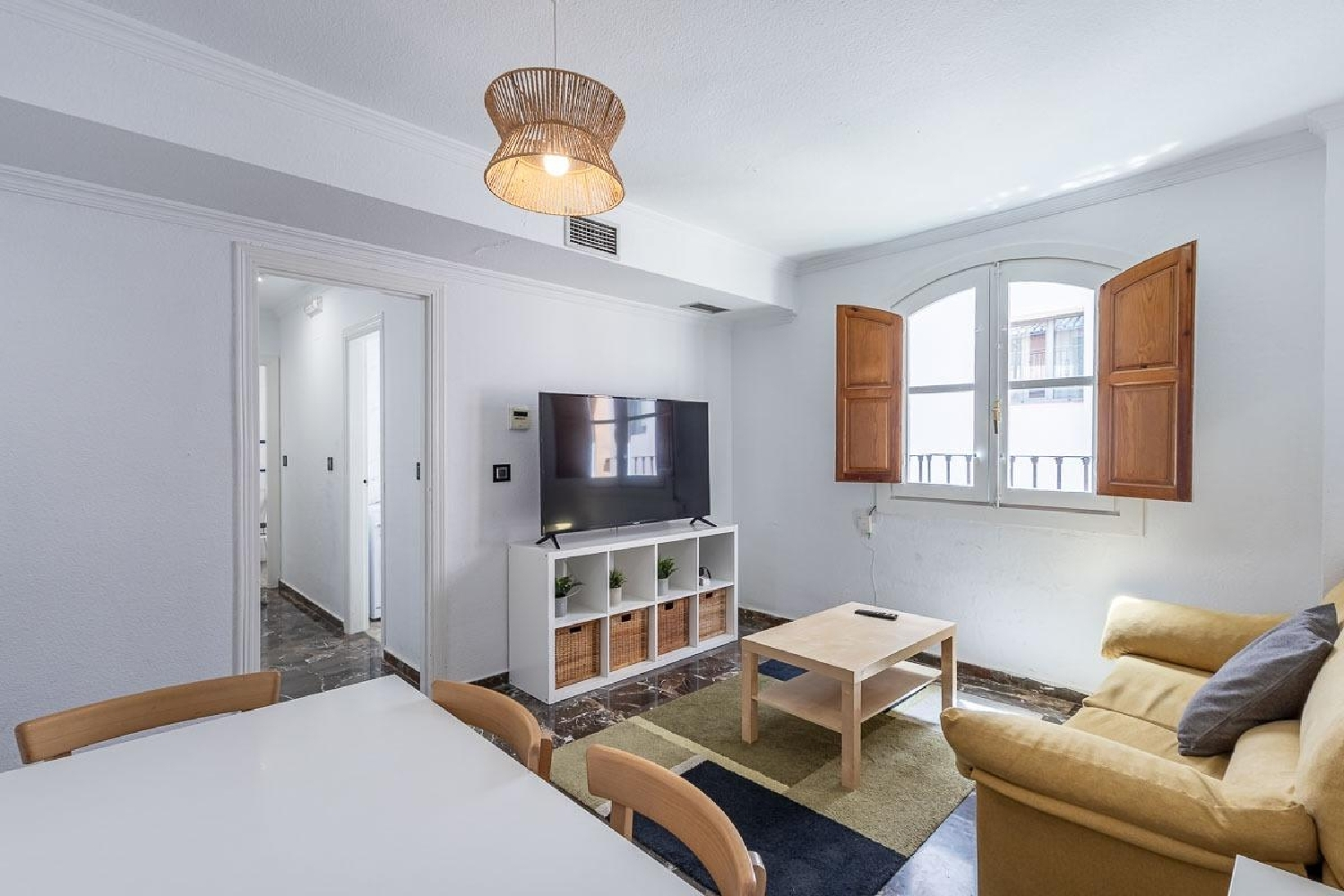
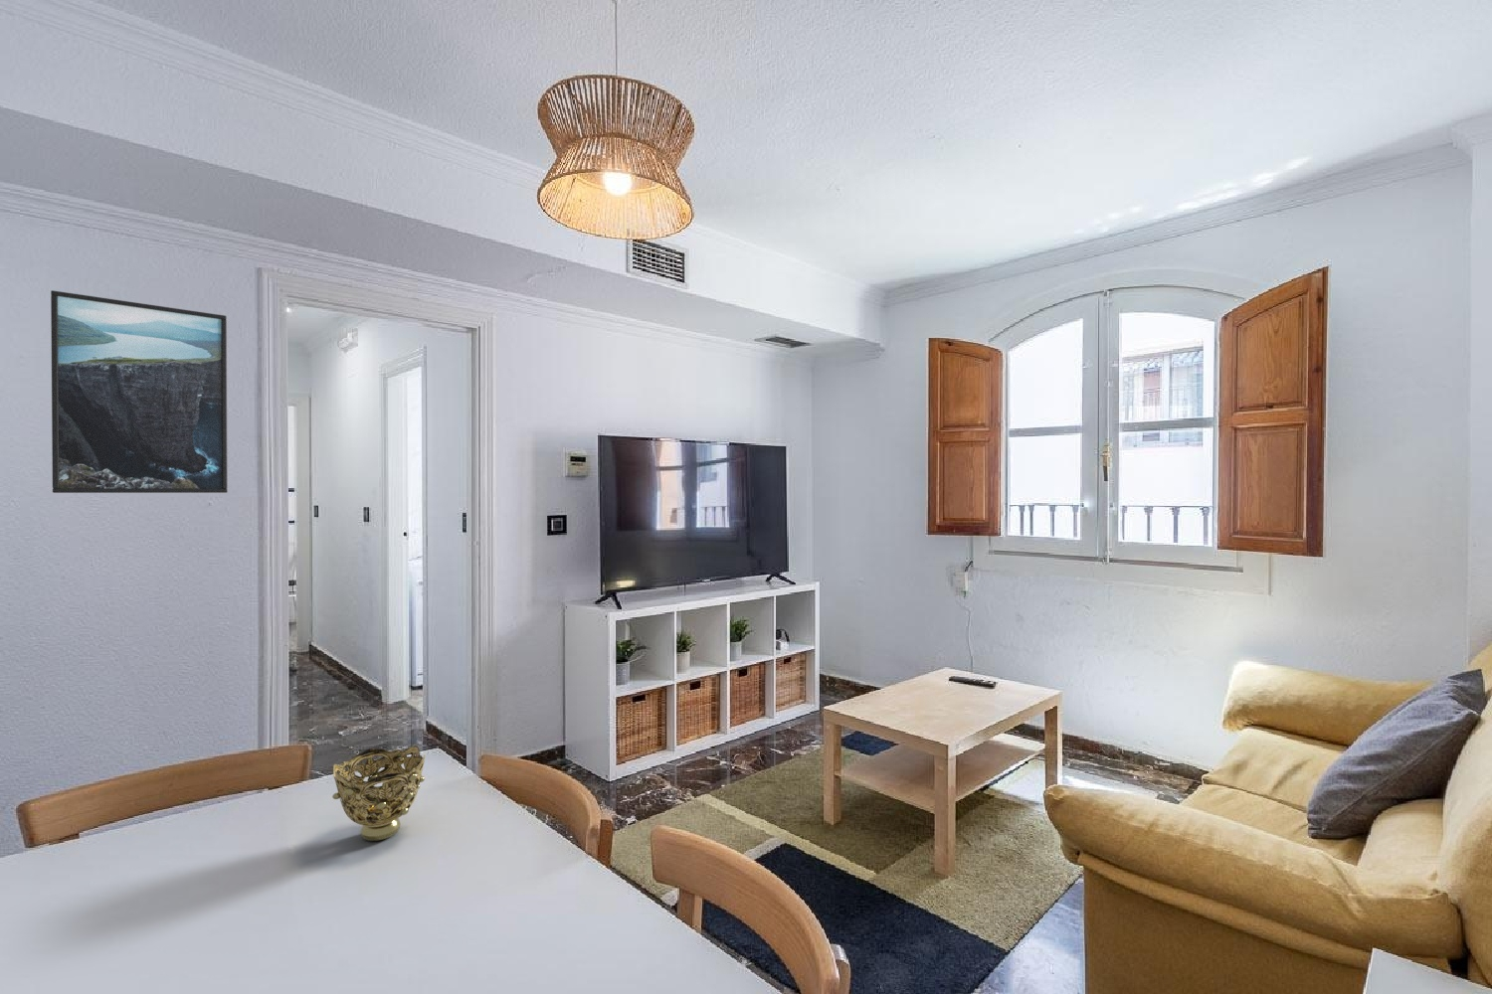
+ decorative bowl (380, 797)
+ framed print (144, 398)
